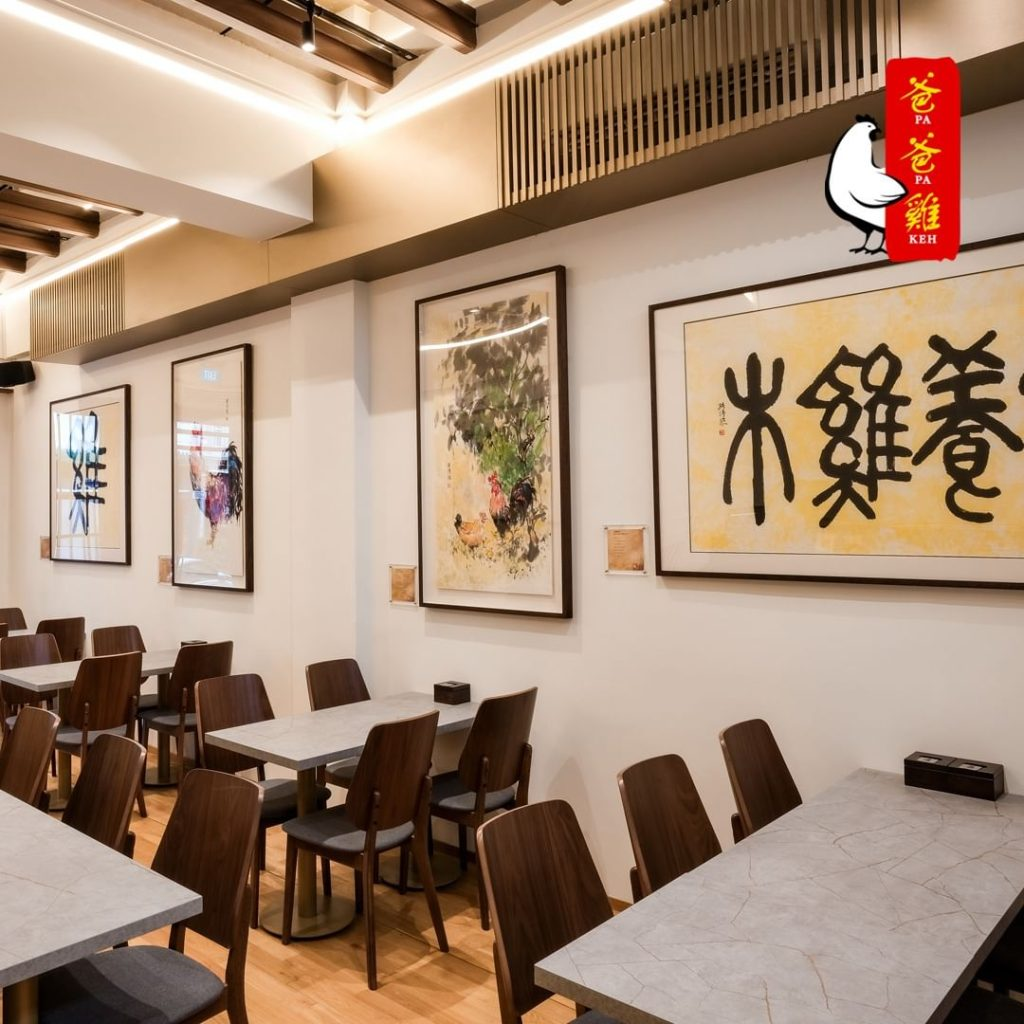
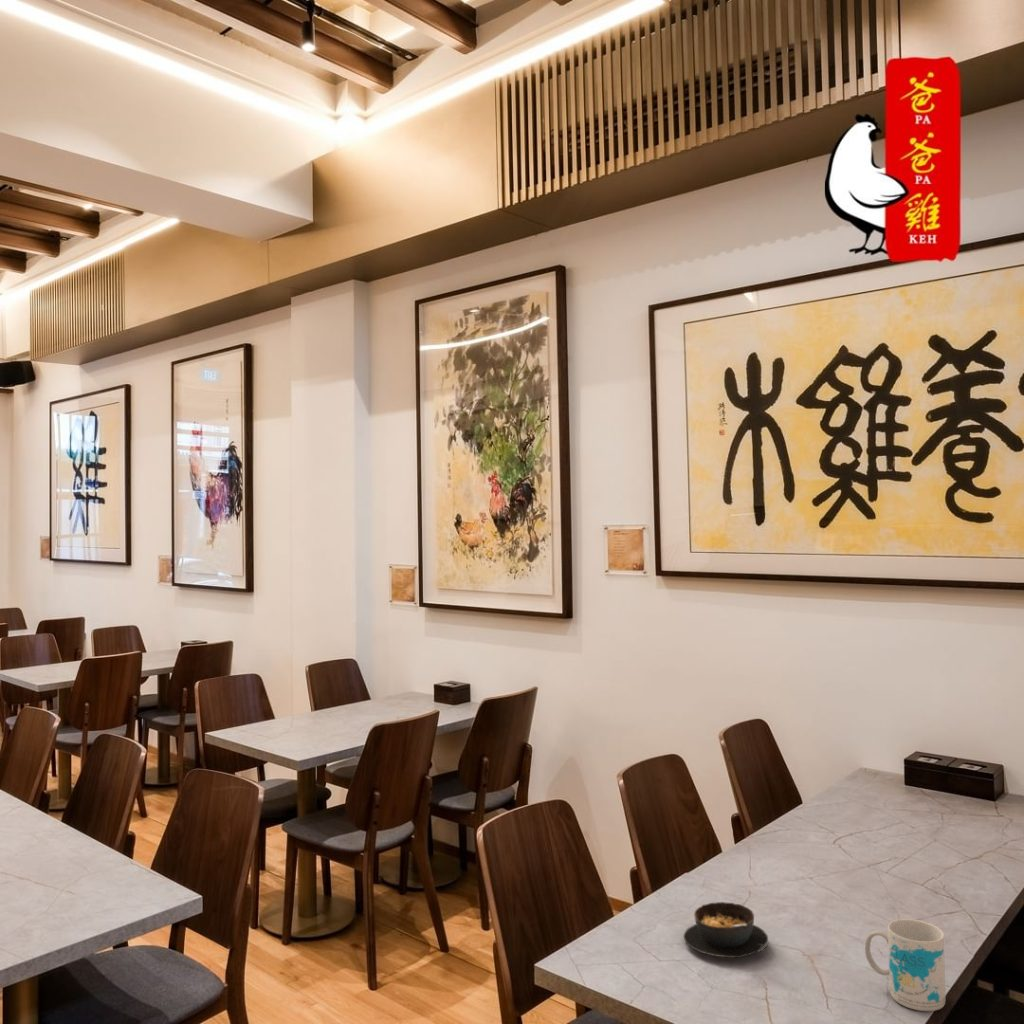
+ soup bowl (725, 924)
+ mug (903, 960)
